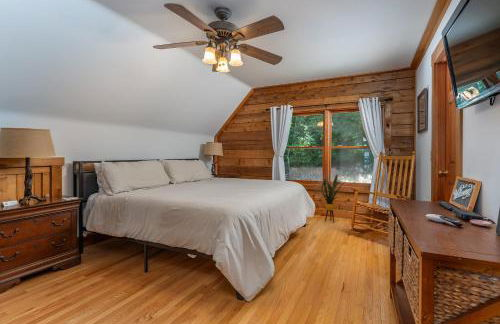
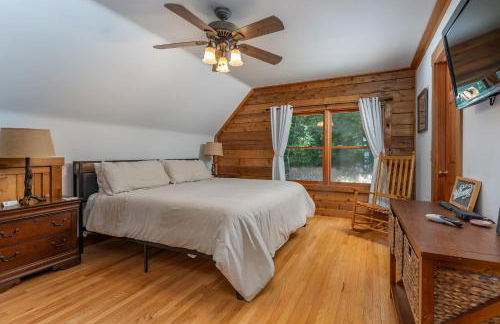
- house plant (332, 198)
